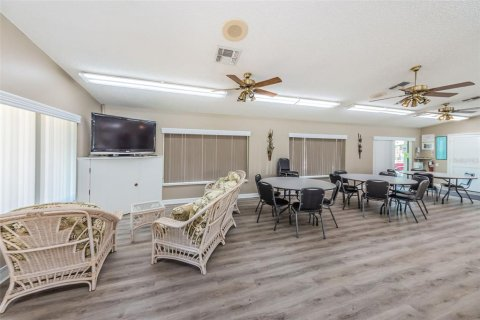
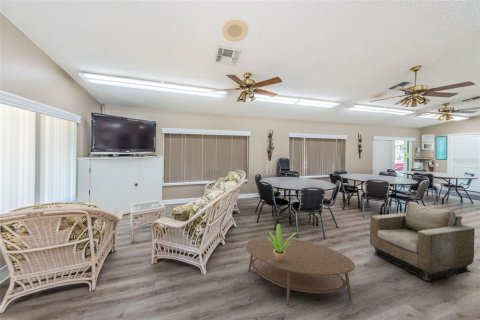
+ coffee table (294, 267)
+ armchair (413, 231)
+ potted plant (279, 244)
